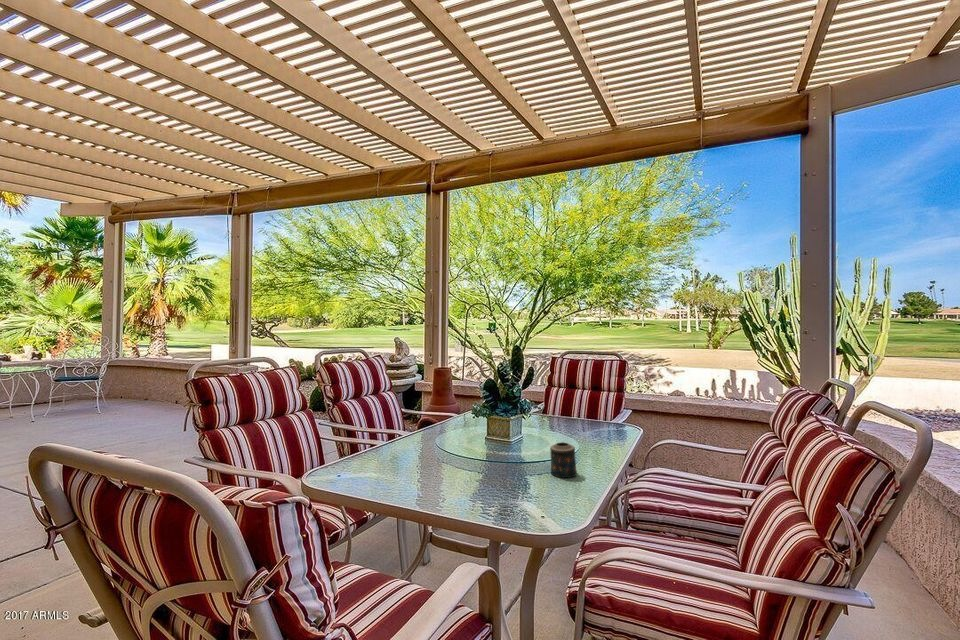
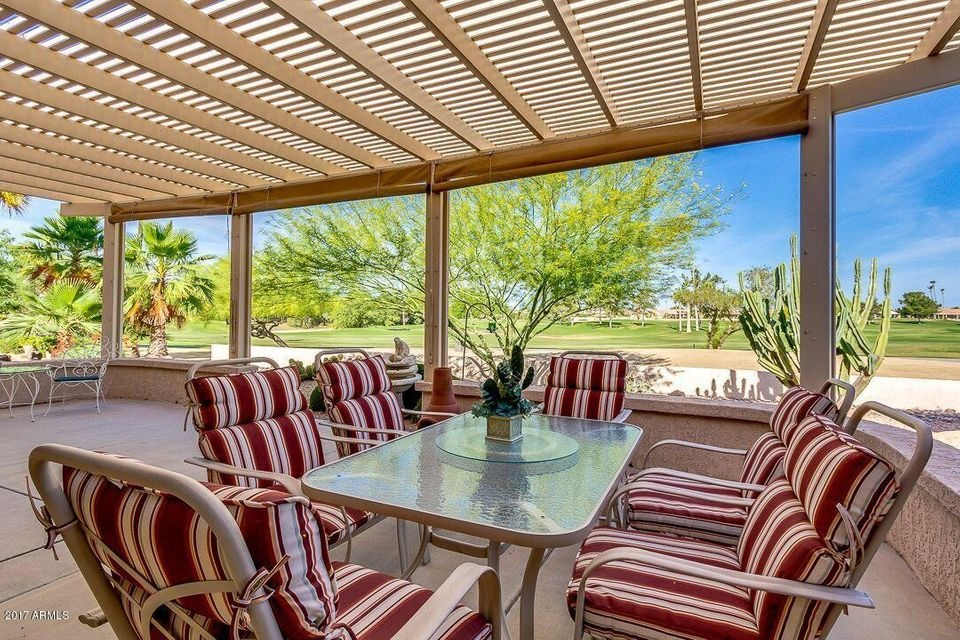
- candle (562, 457)
